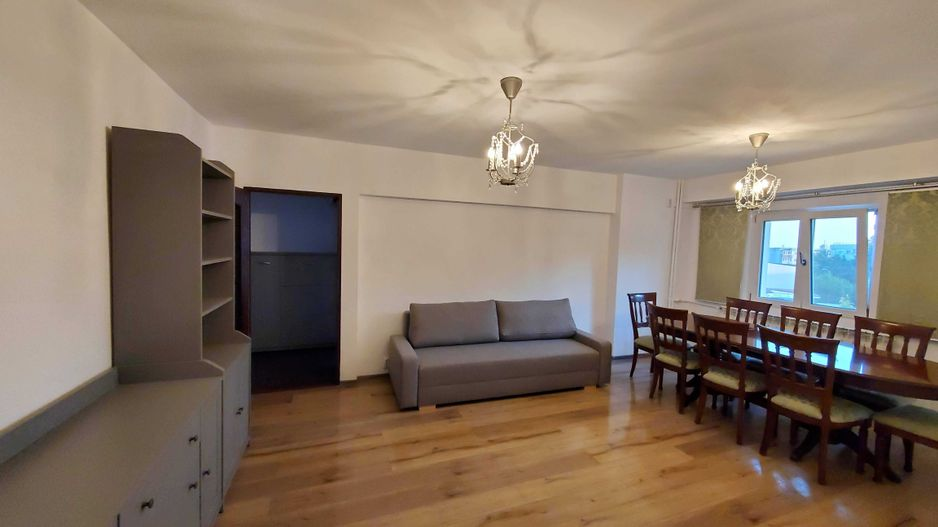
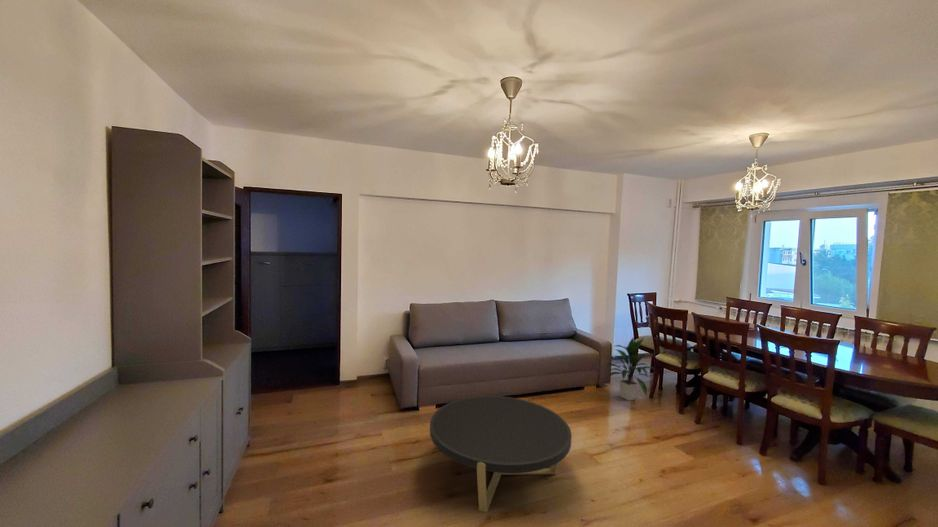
+ indoor plant (630, 368)
+ coffee table (498, 448)
